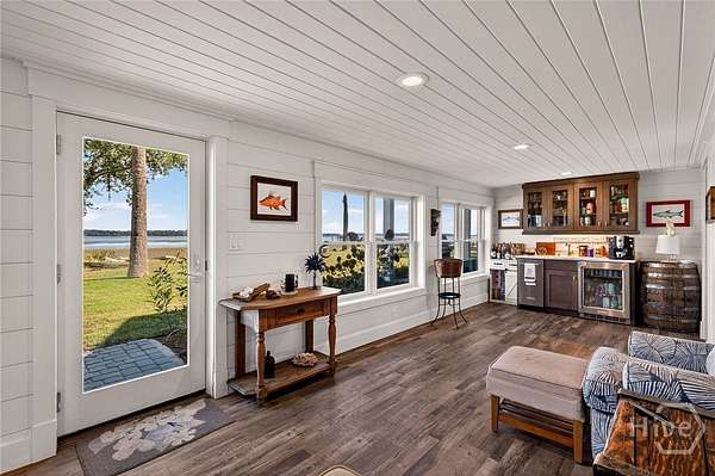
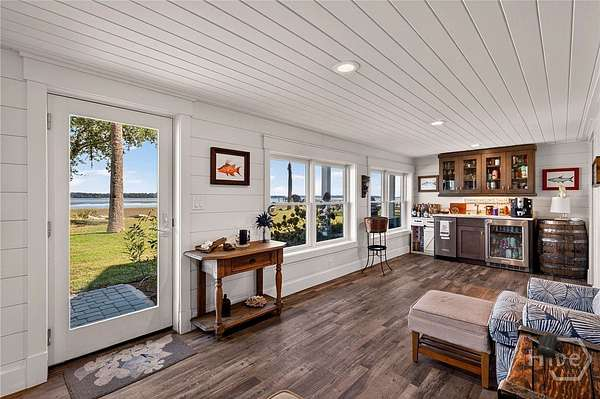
+ remote control (547, 344)
